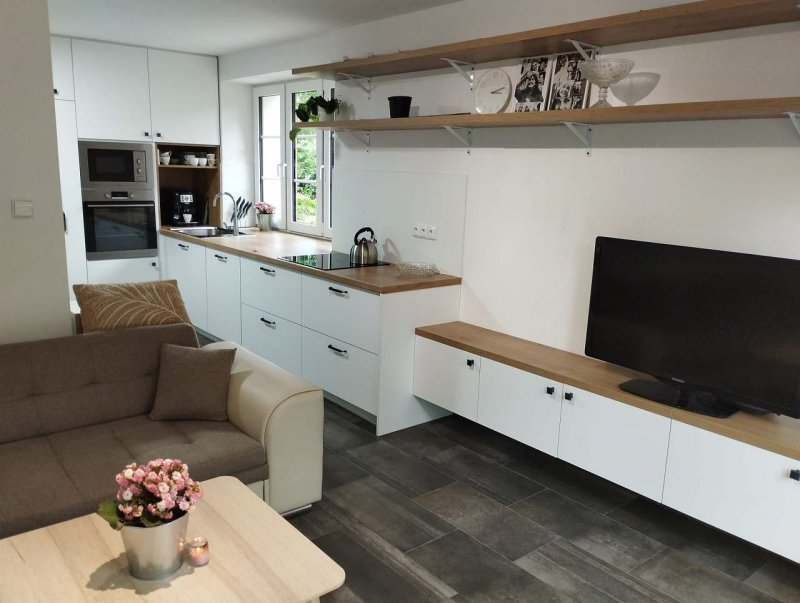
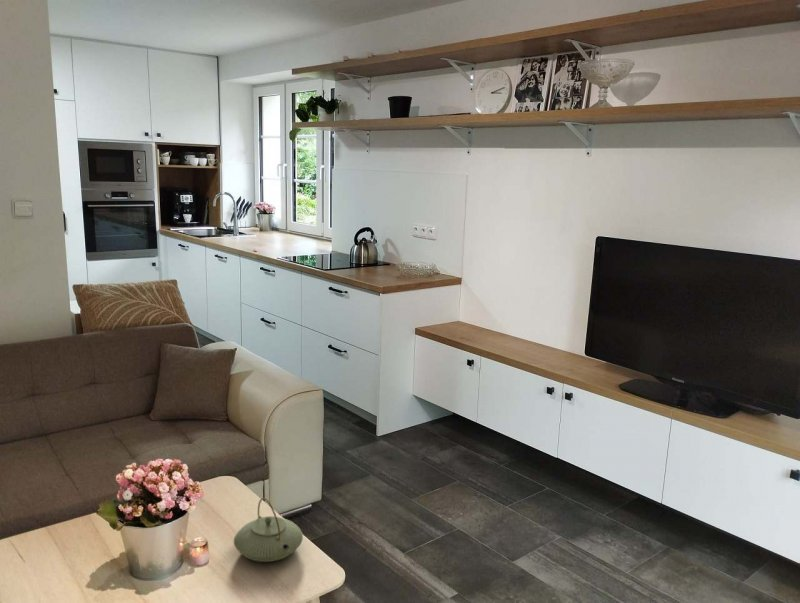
+ teapot (270, 527)
